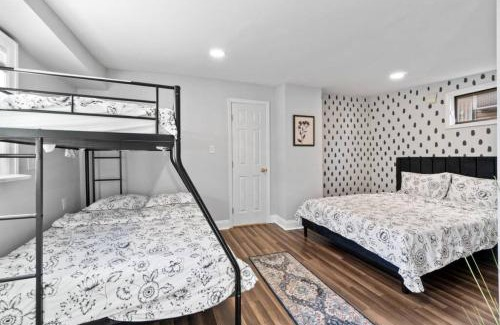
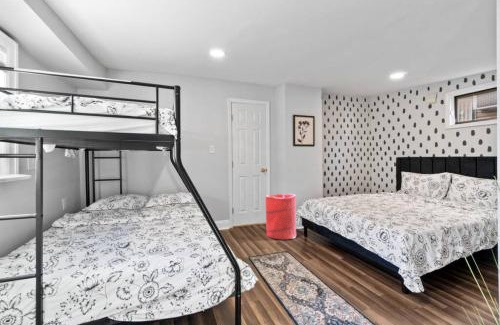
+ laundry hamper (280, 214)
